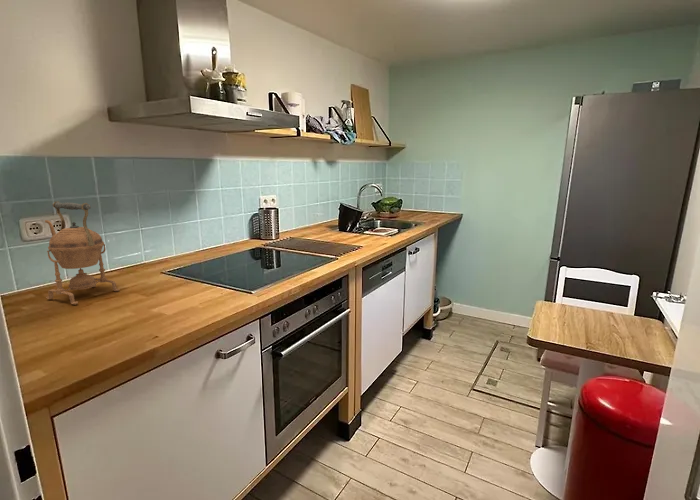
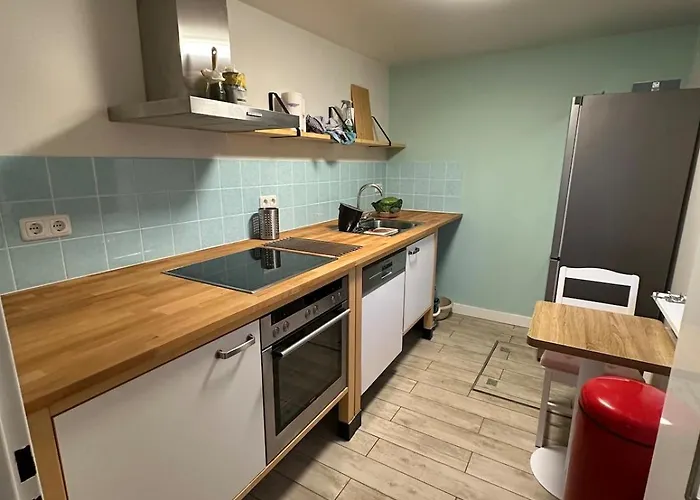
- kettle (71, 248)
